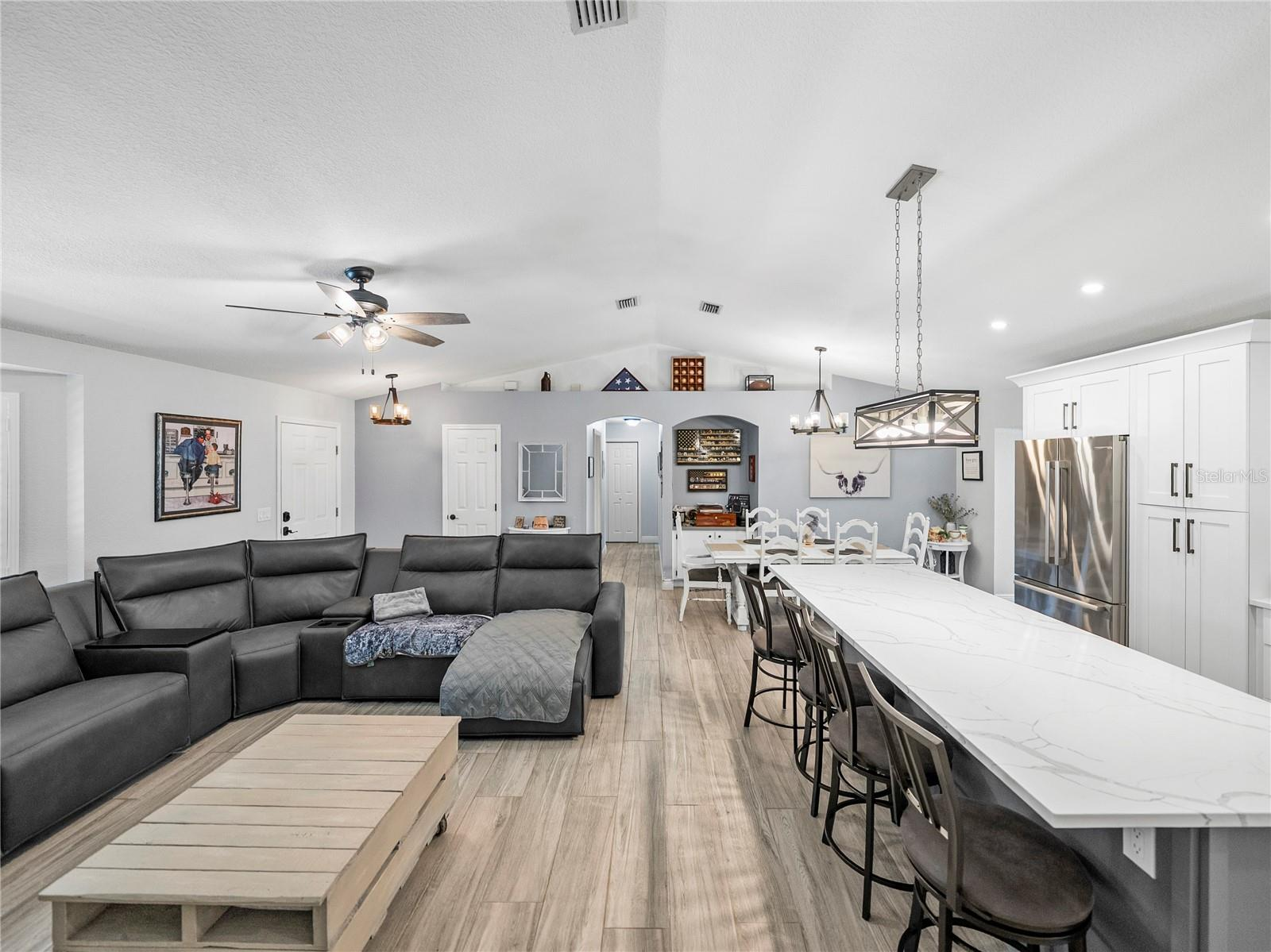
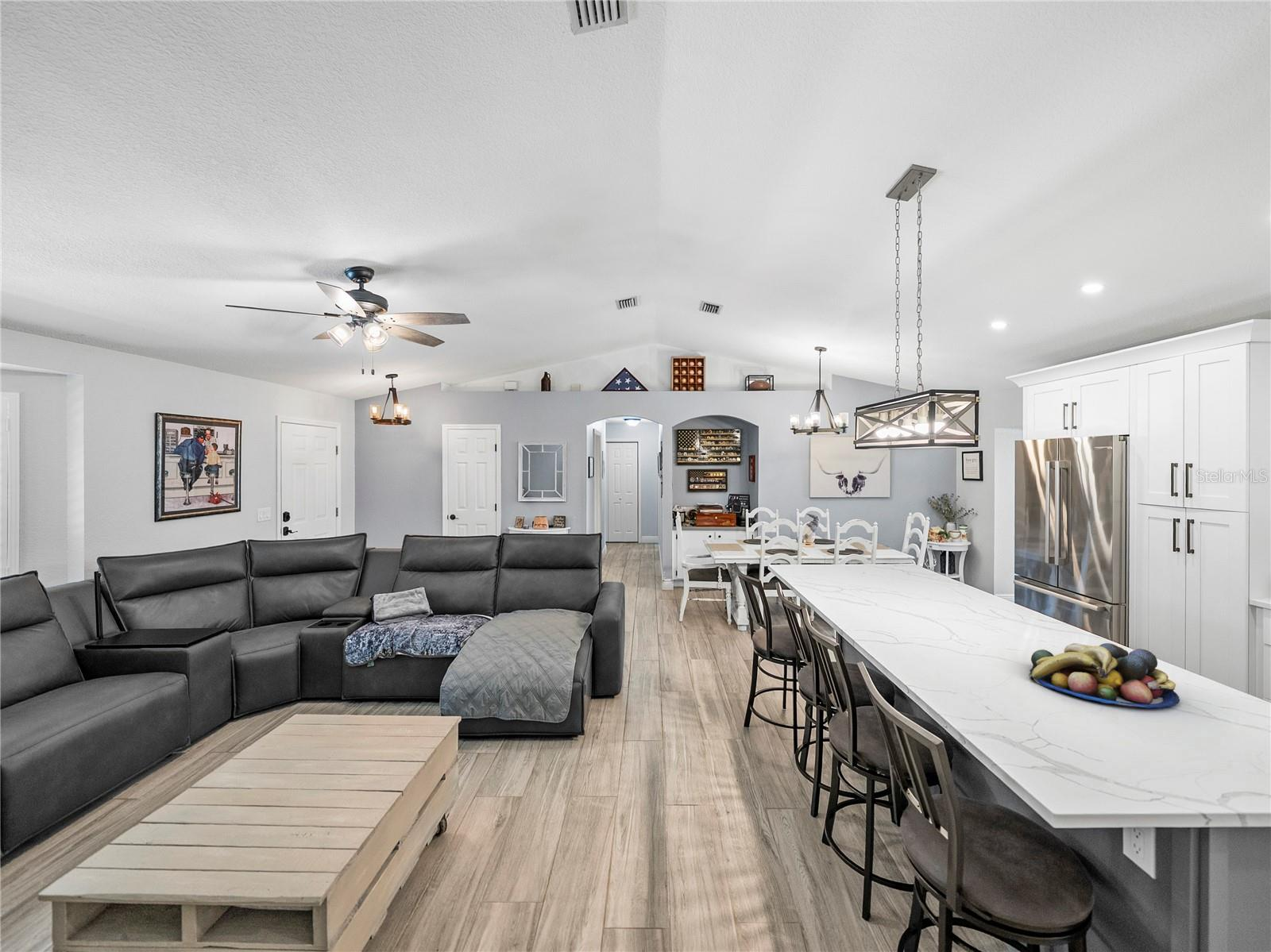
+ fruit bowl (1099, 665)
